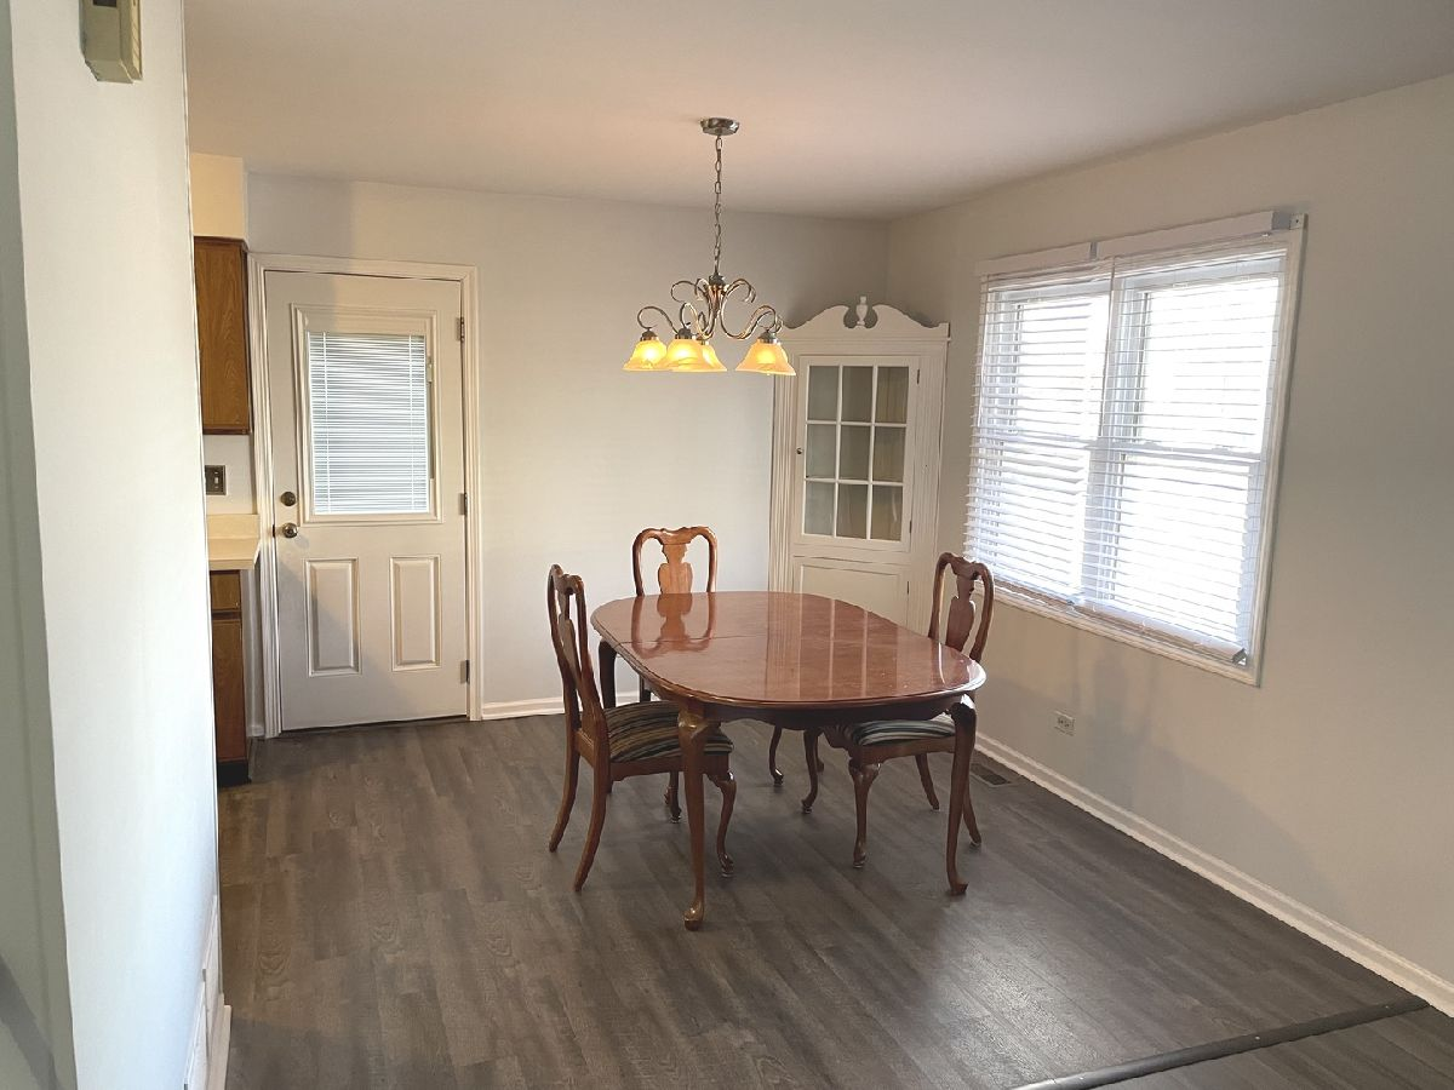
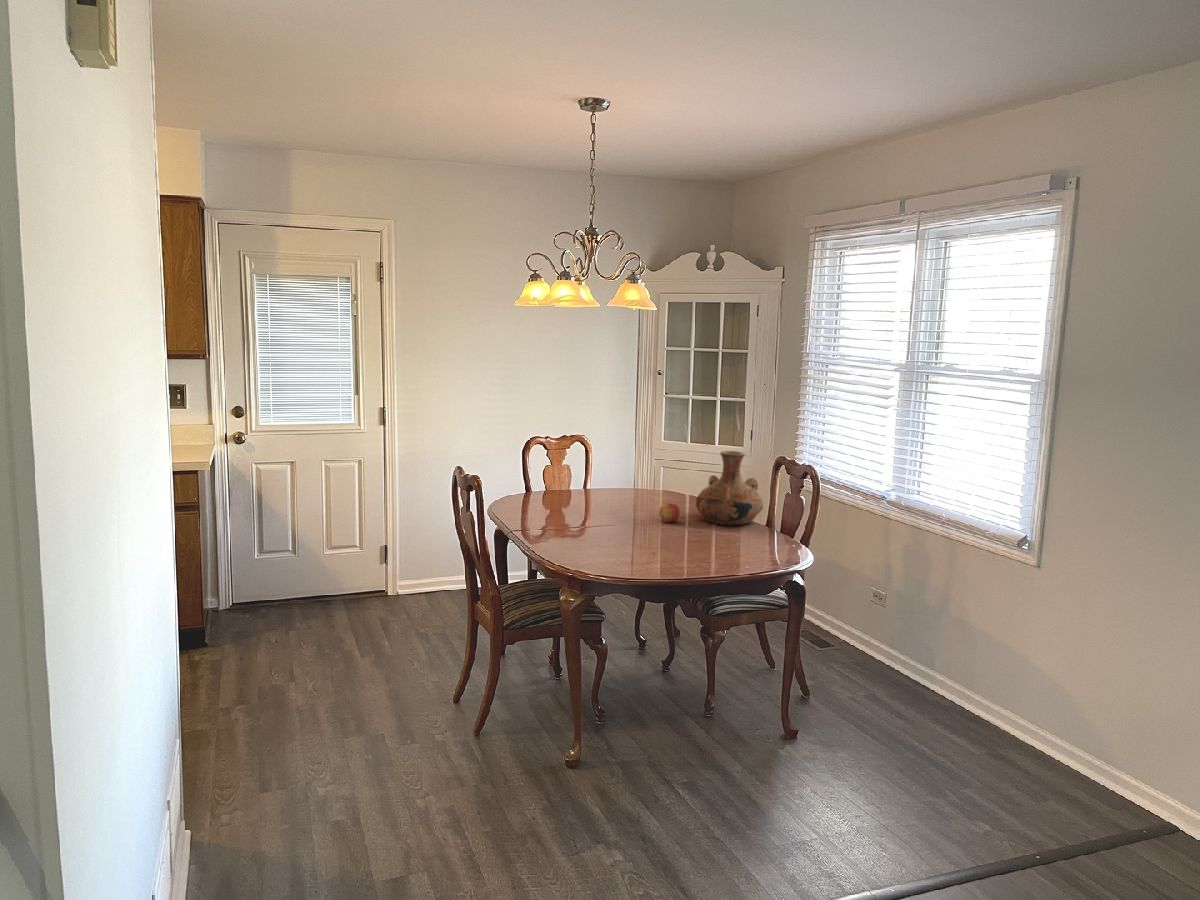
+ apple (669, 512)
+ vase (730, 486)
